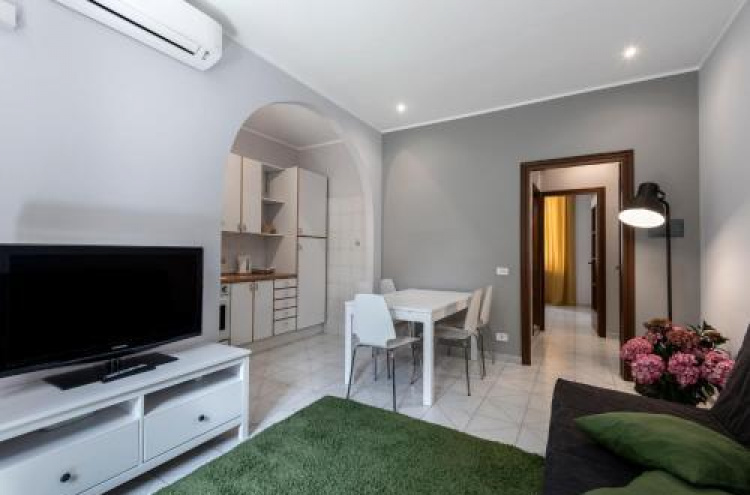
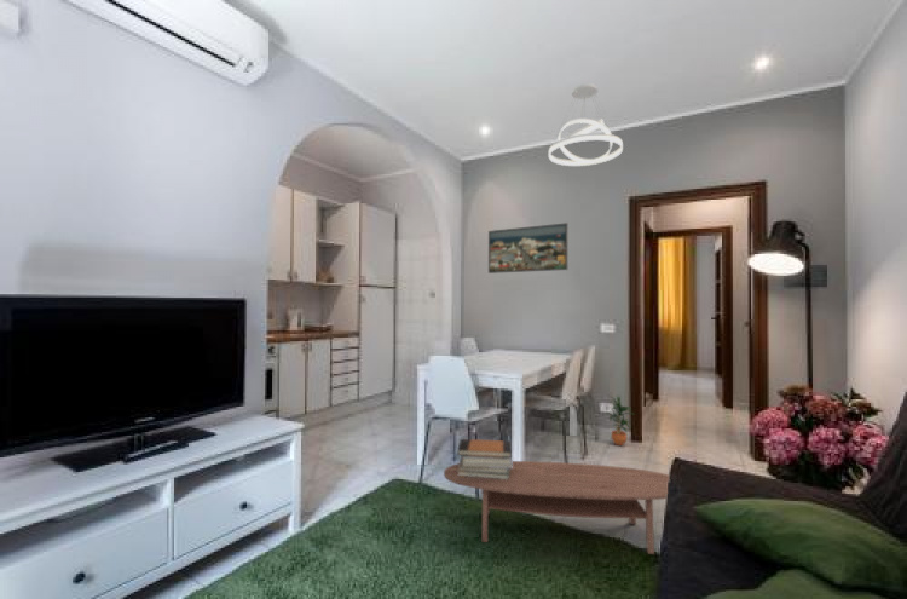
+ book stack (485, 457)
+ pendant light (584, 122)
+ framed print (525, 249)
+ coffee table (561, 503)
+ potted plant (620, 420)
